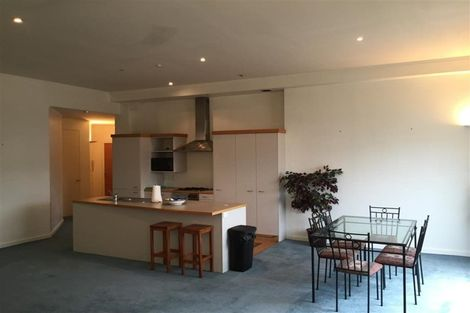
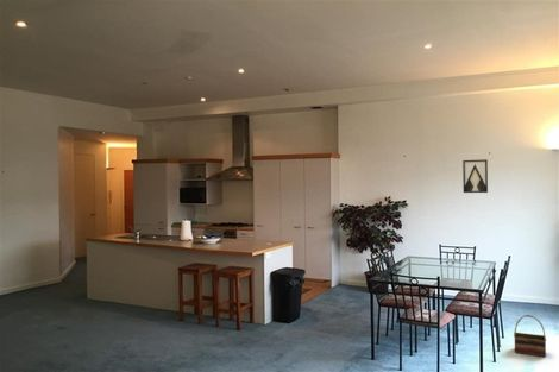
+ wall art (475, 176)
+ basket (529, 334)
